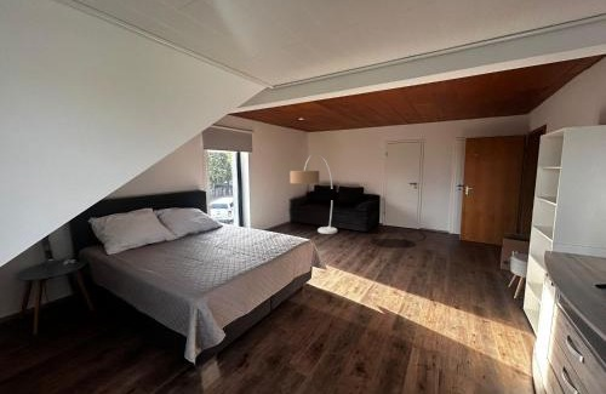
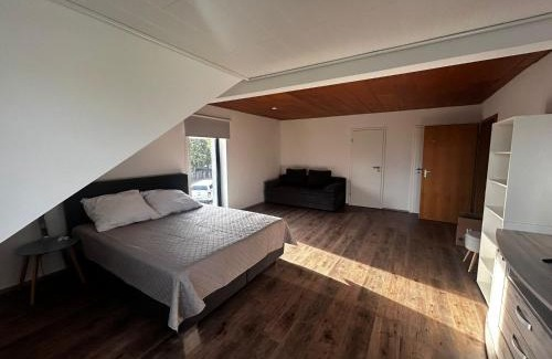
- floor lamp (316, 182)
